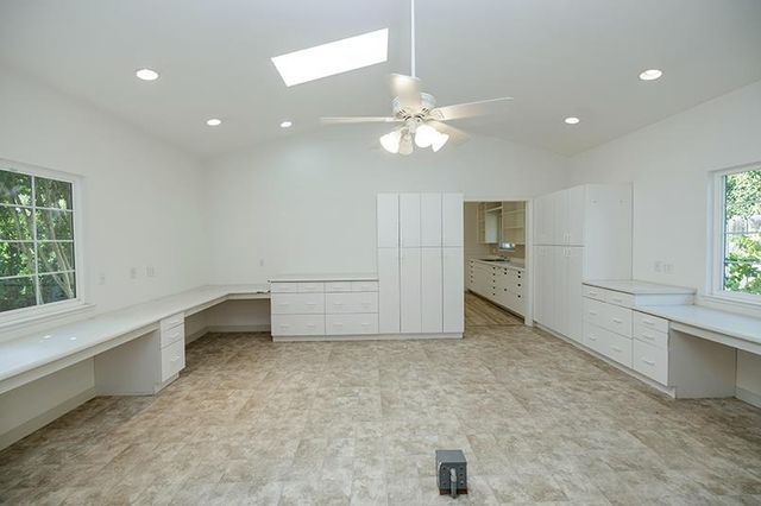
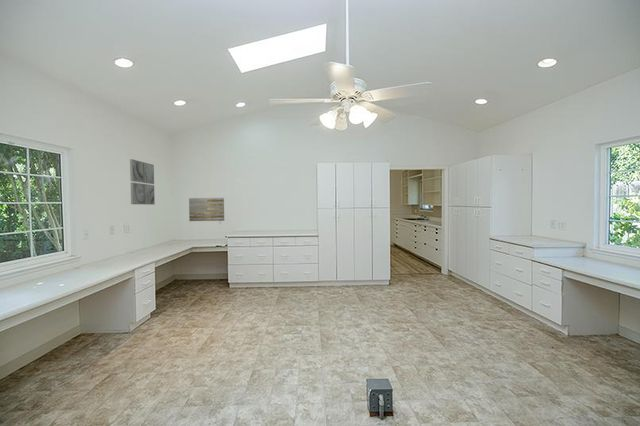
+ wall art (143, 182)
+ wall art (206, 209)
